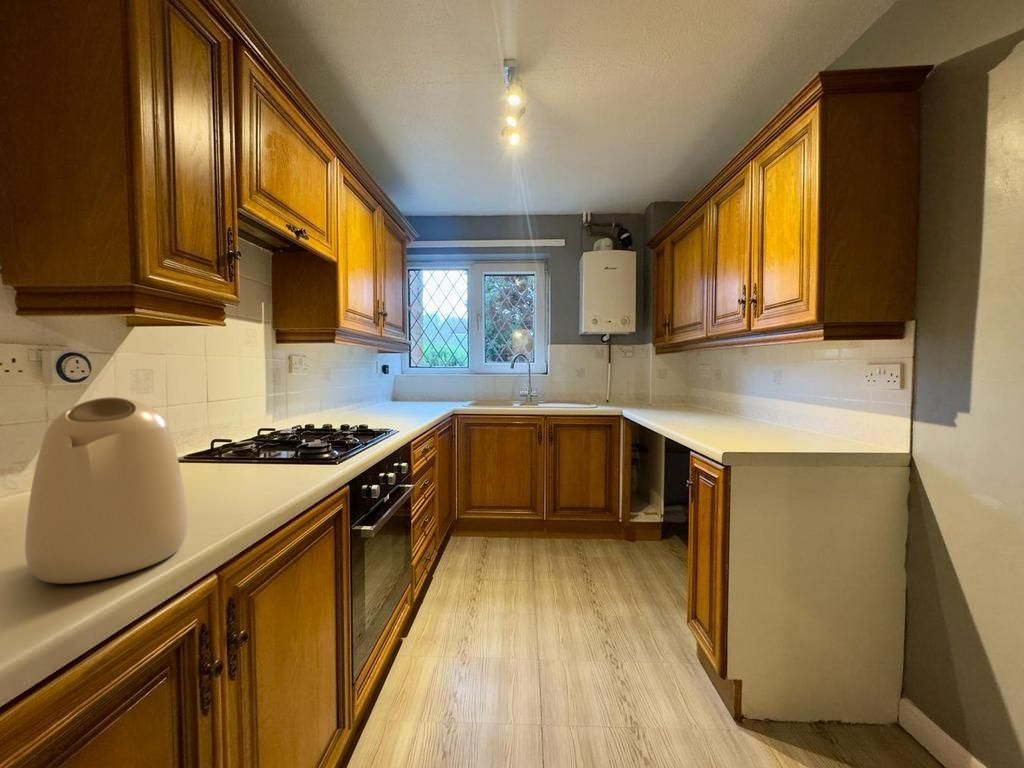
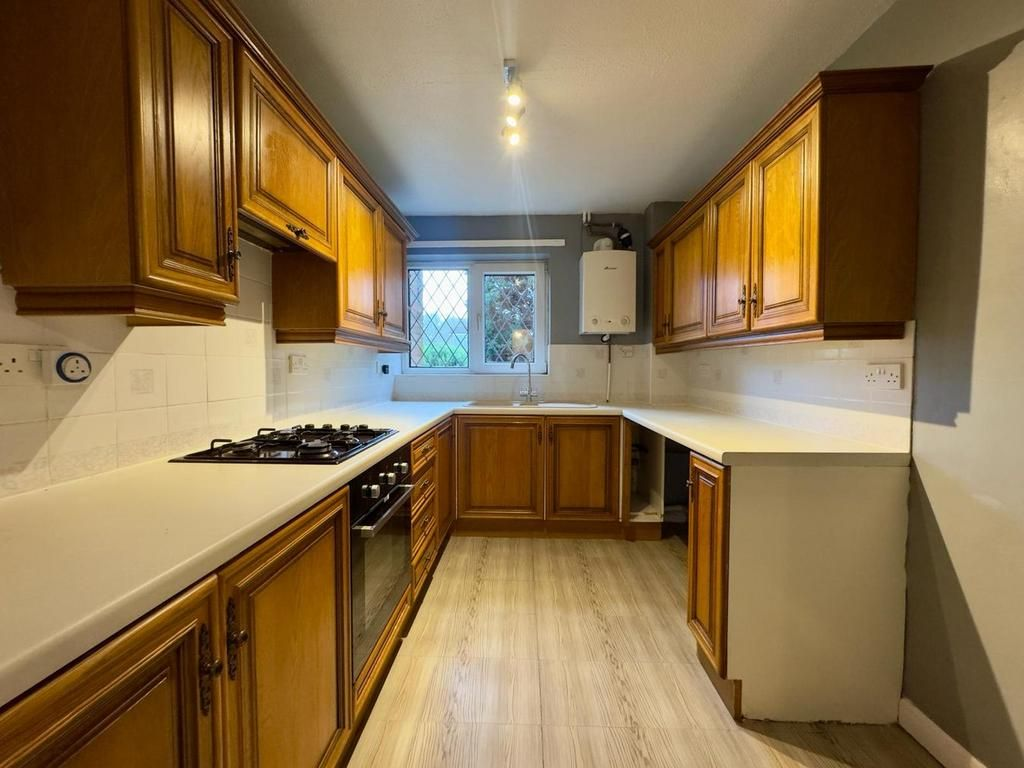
- kettle (115, 477)
